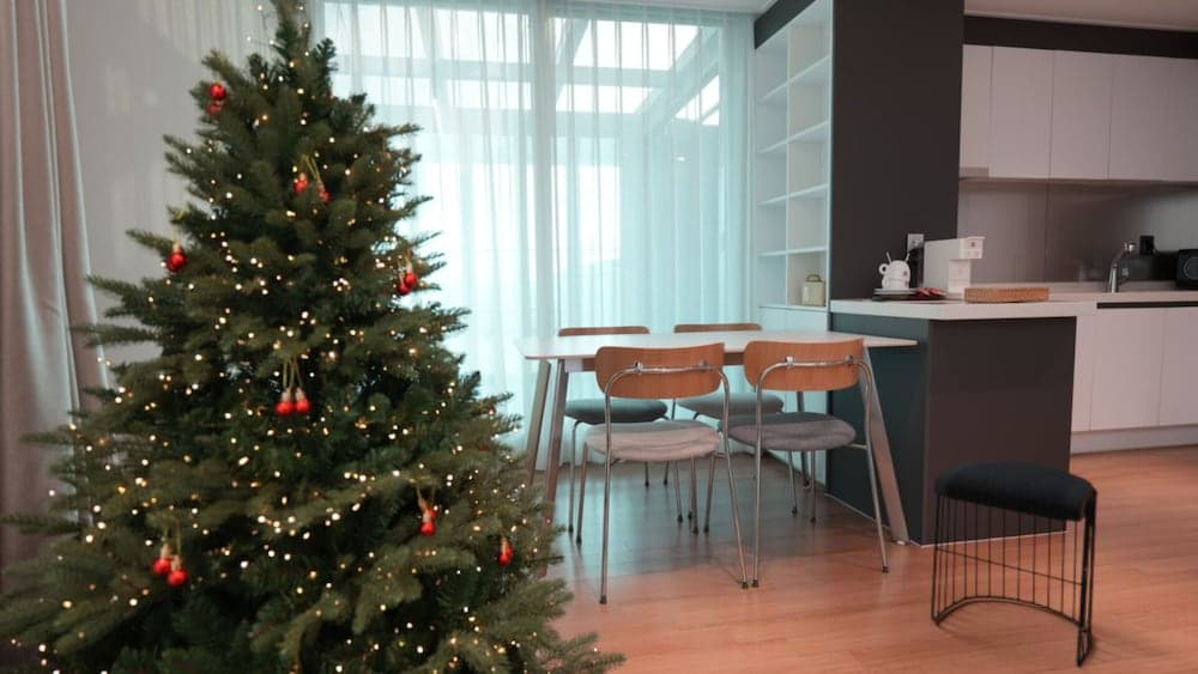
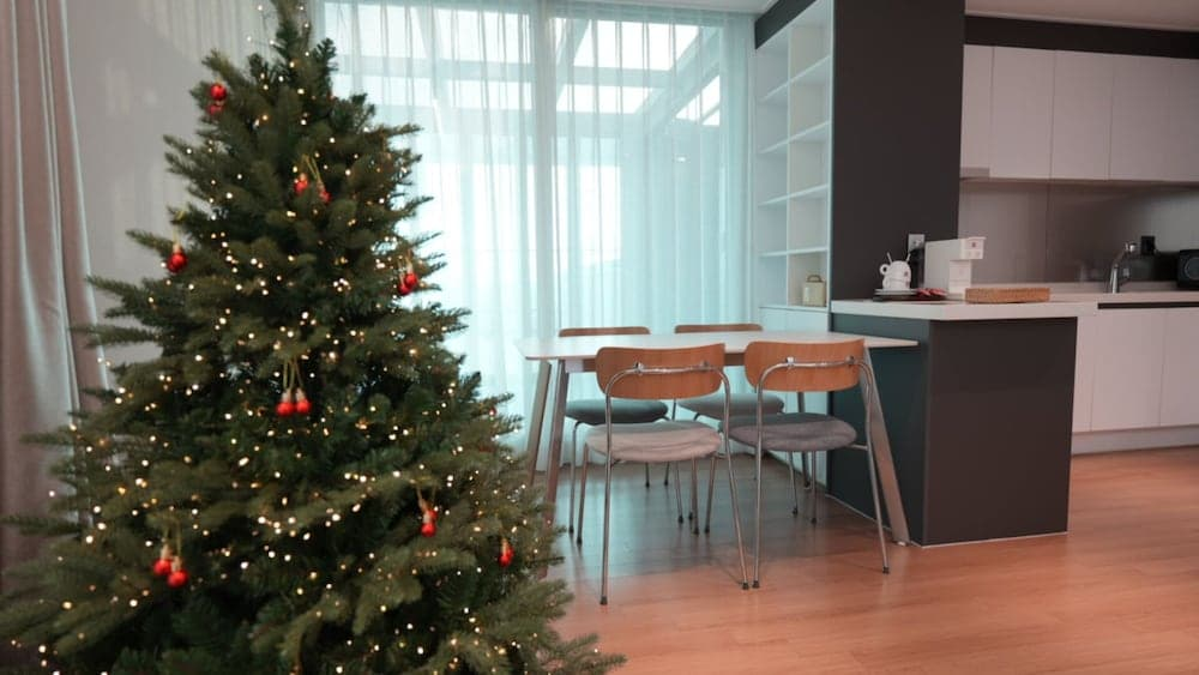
- stool (1018, 549)
